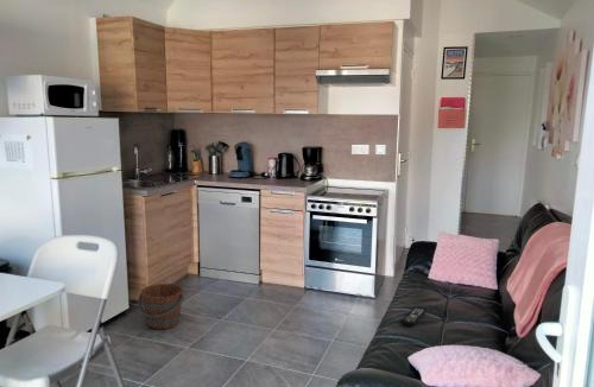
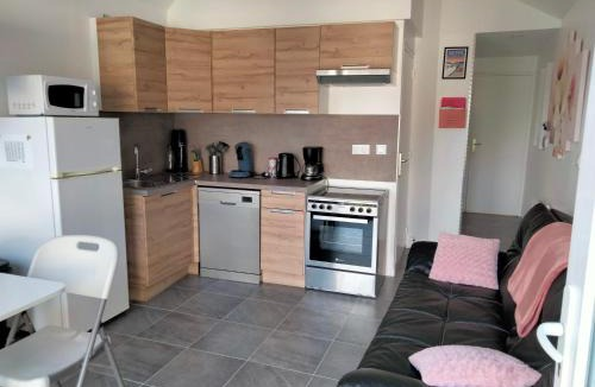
- remote control (415, 316)
- bucket (163, 306)
